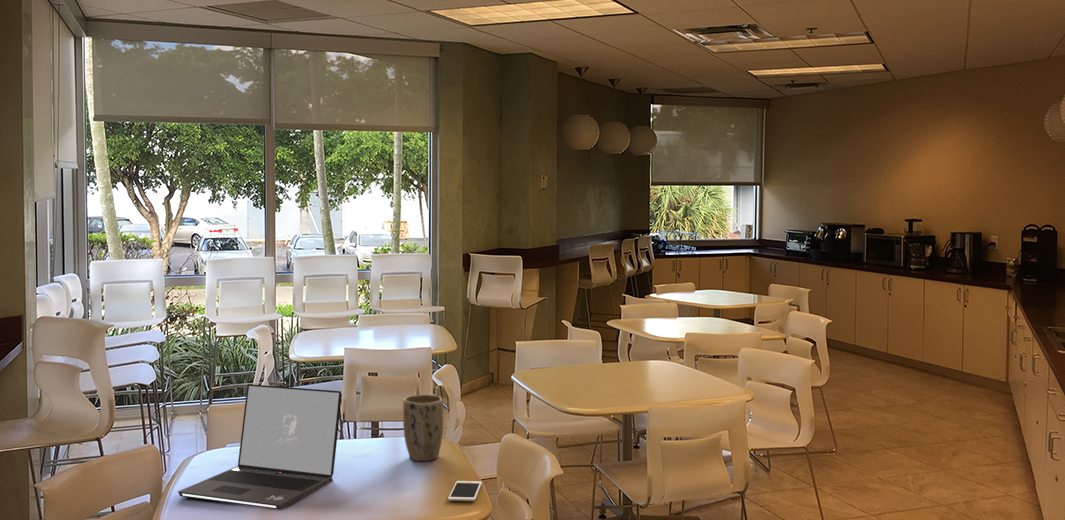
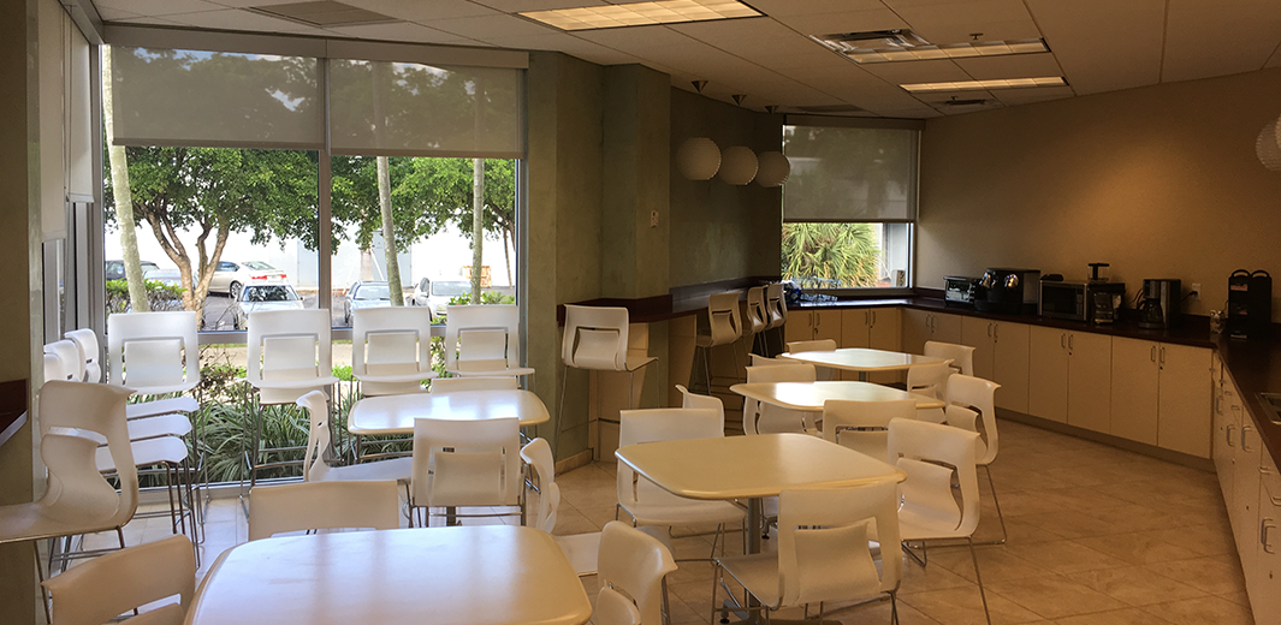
- plant pot (423, 427)
- laptop (262, 441)
- cell phone (465, 490)
